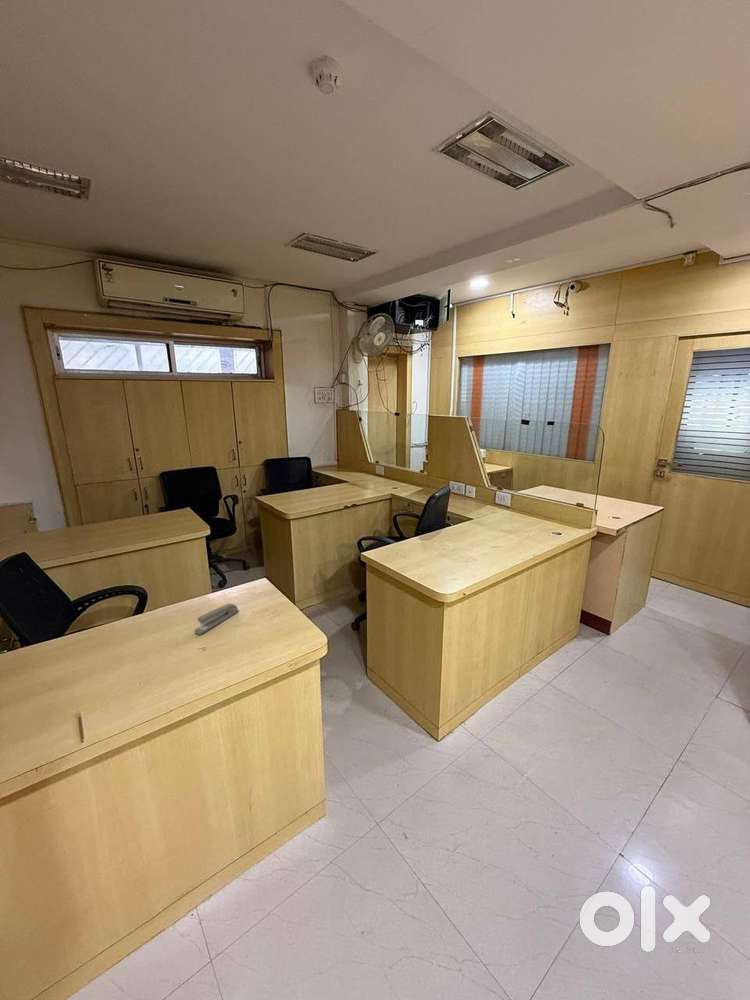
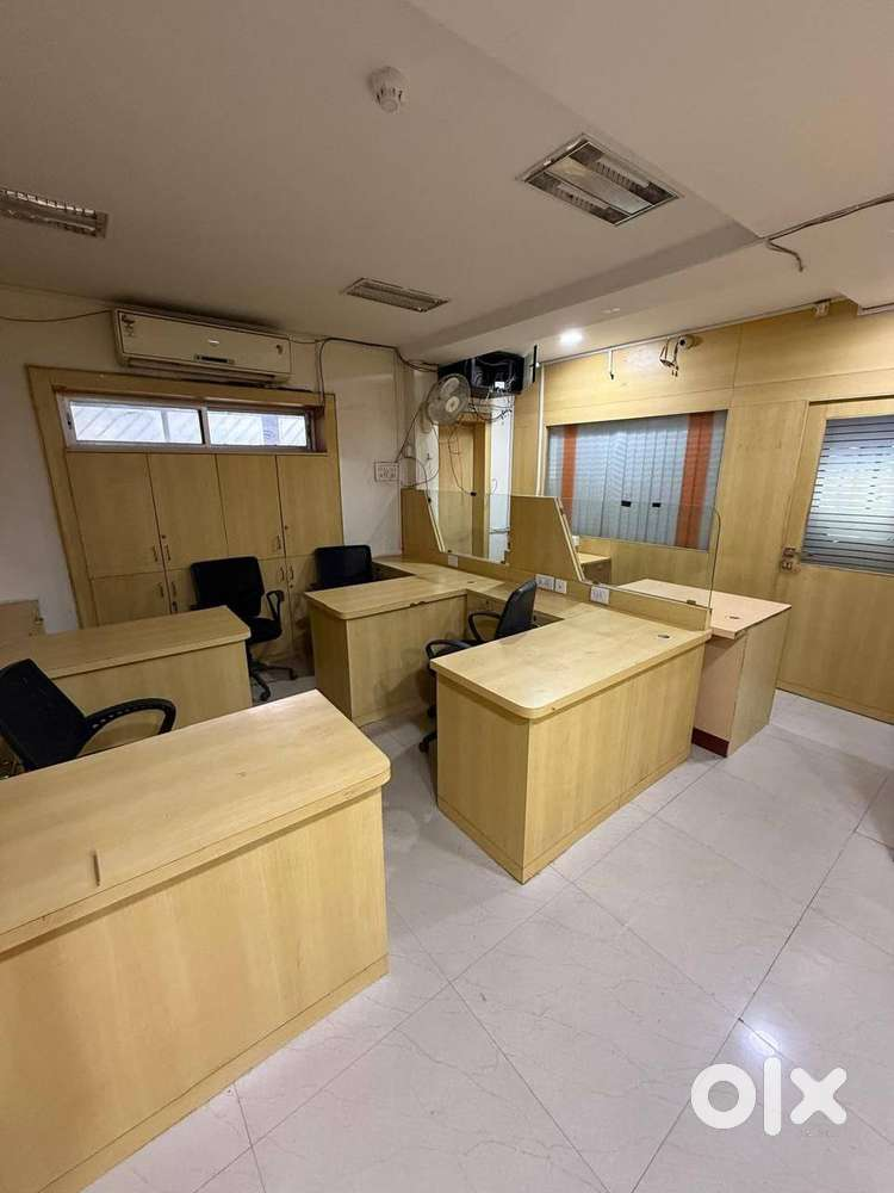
- stapler (216, 615)
